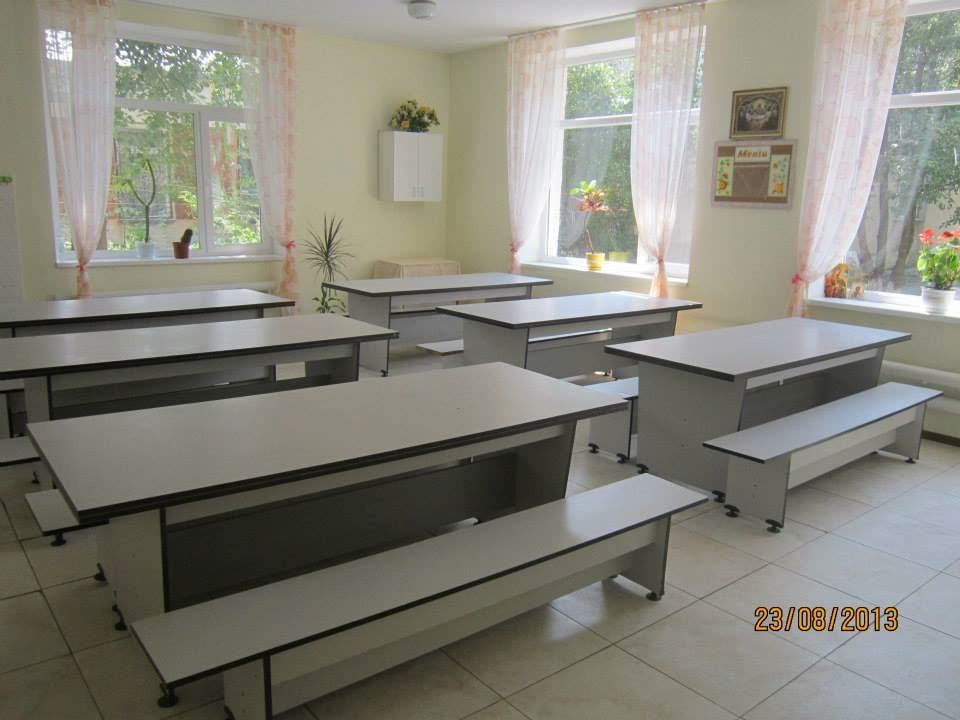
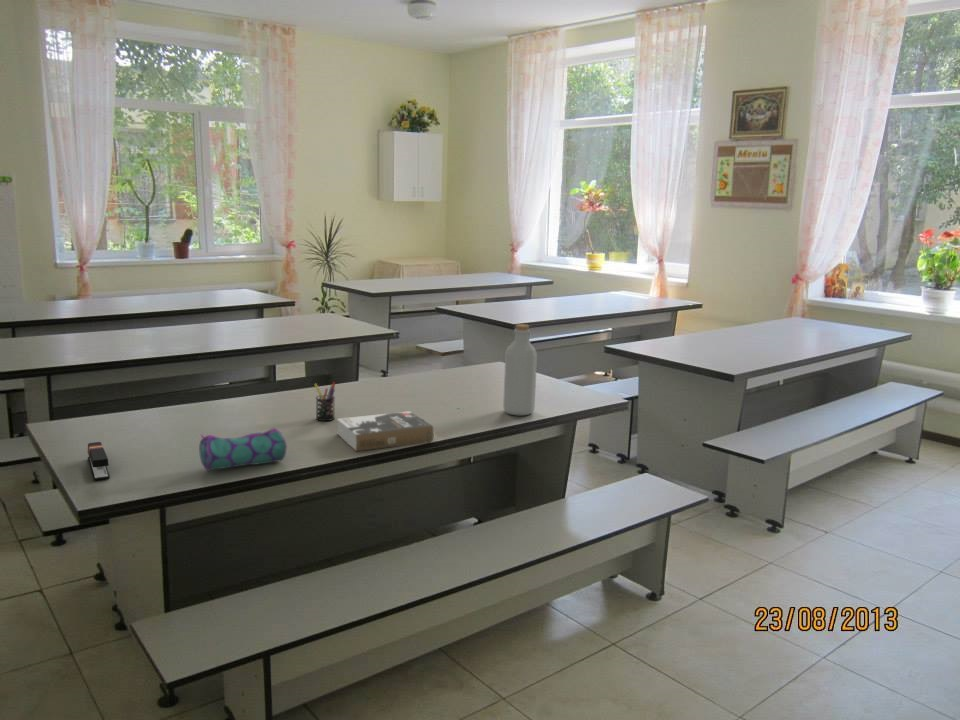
+ stapler (97, 458)
+ book (384, 430)
+ bottle (520, 369)
+ pen holder (327, 399)
+ pencil case (242, 448)
